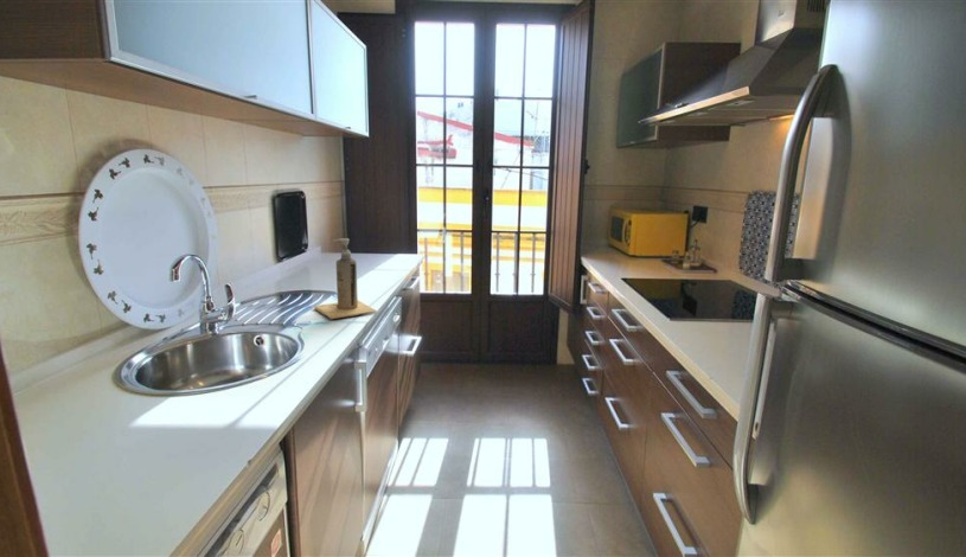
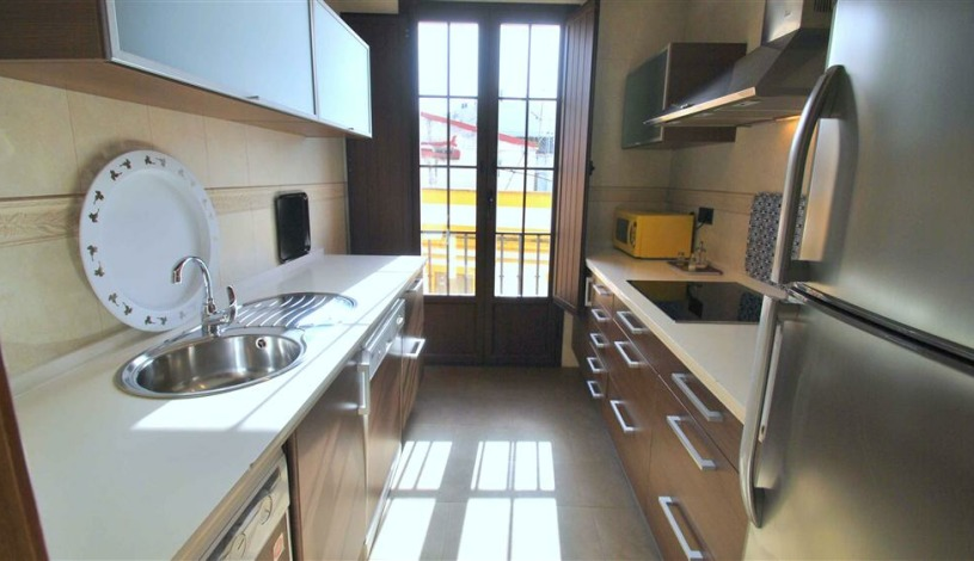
- soap dispenser (344, 275)
